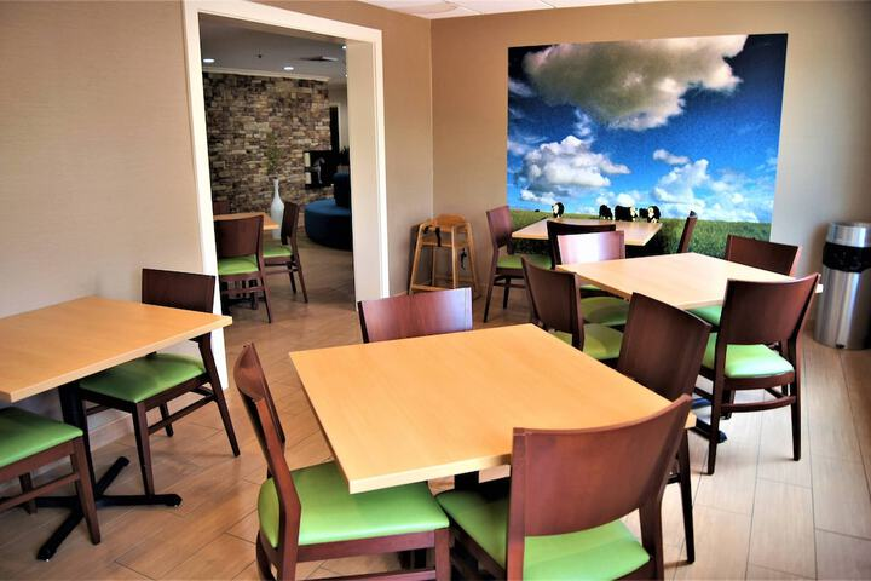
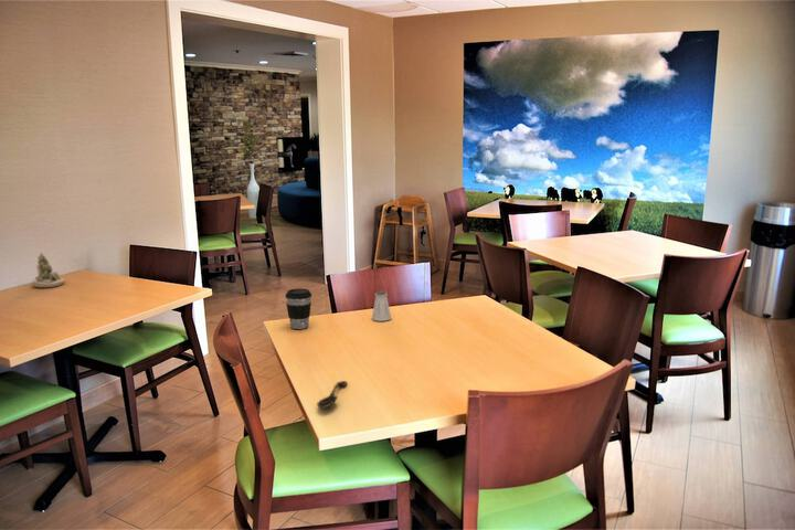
+ spoon (333, 392)
+ saltshaker (381, 305)
+ succulent planter (46, 268)
+ coffee cup (298, 308)
